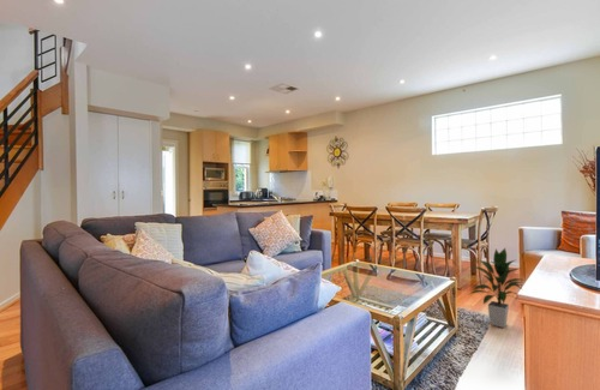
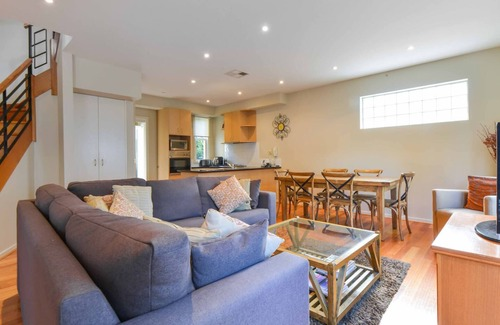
- indoor plant (499, 287)
